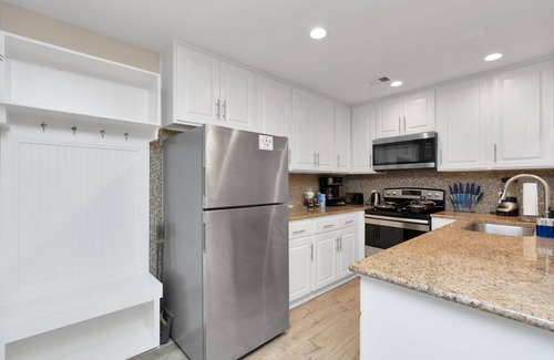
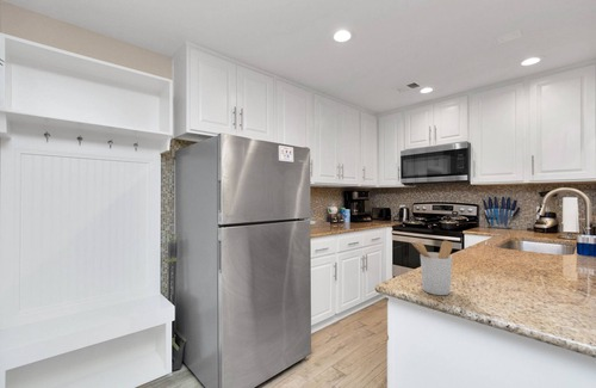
+ utensil holder (429, 264)
